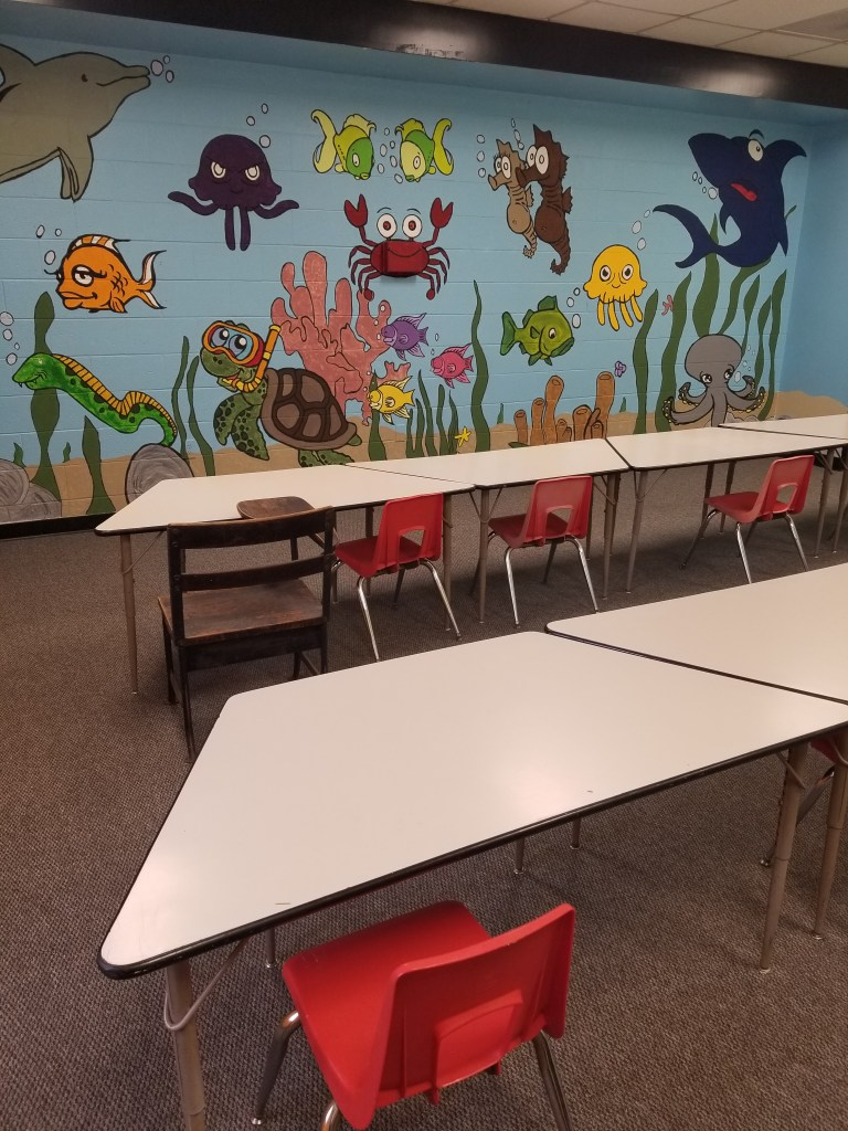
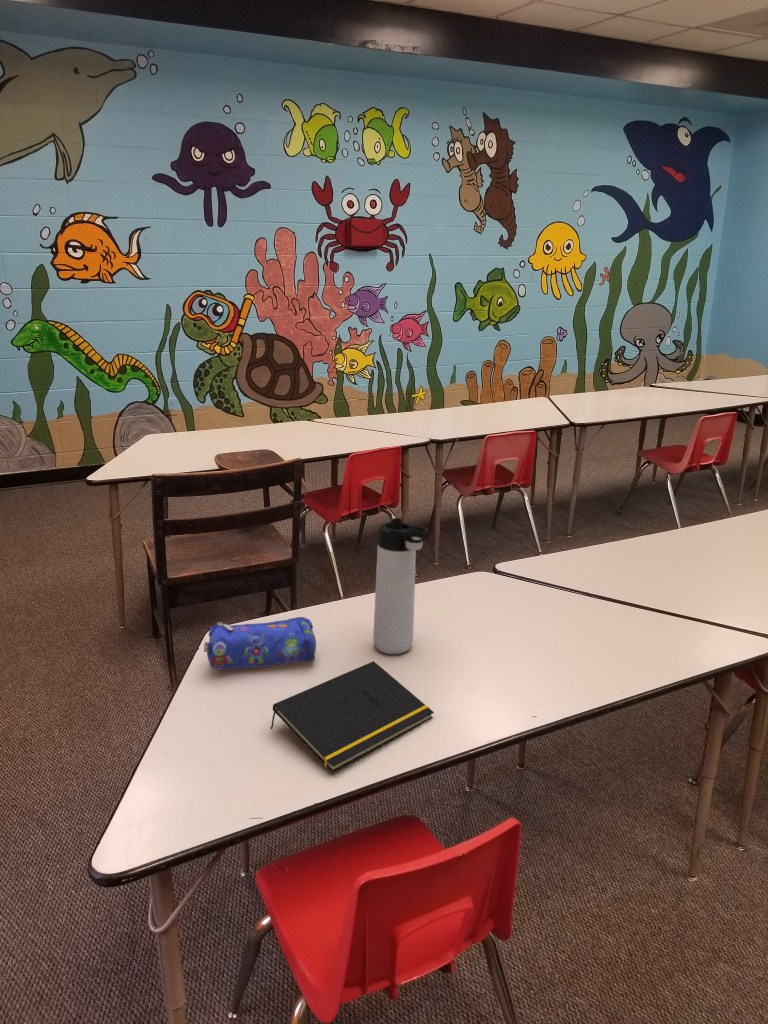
+ thermos bottle (401, 588)
+ pencil case (261, 641)
+ notepad (354, 711)
